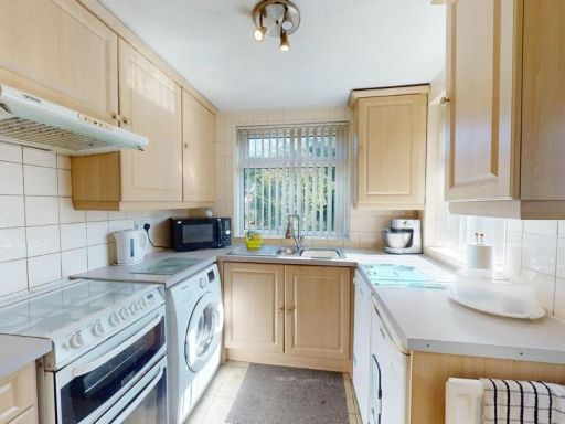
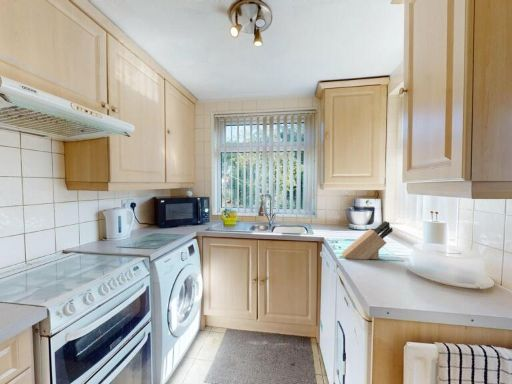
+ knife block (366, 239)
